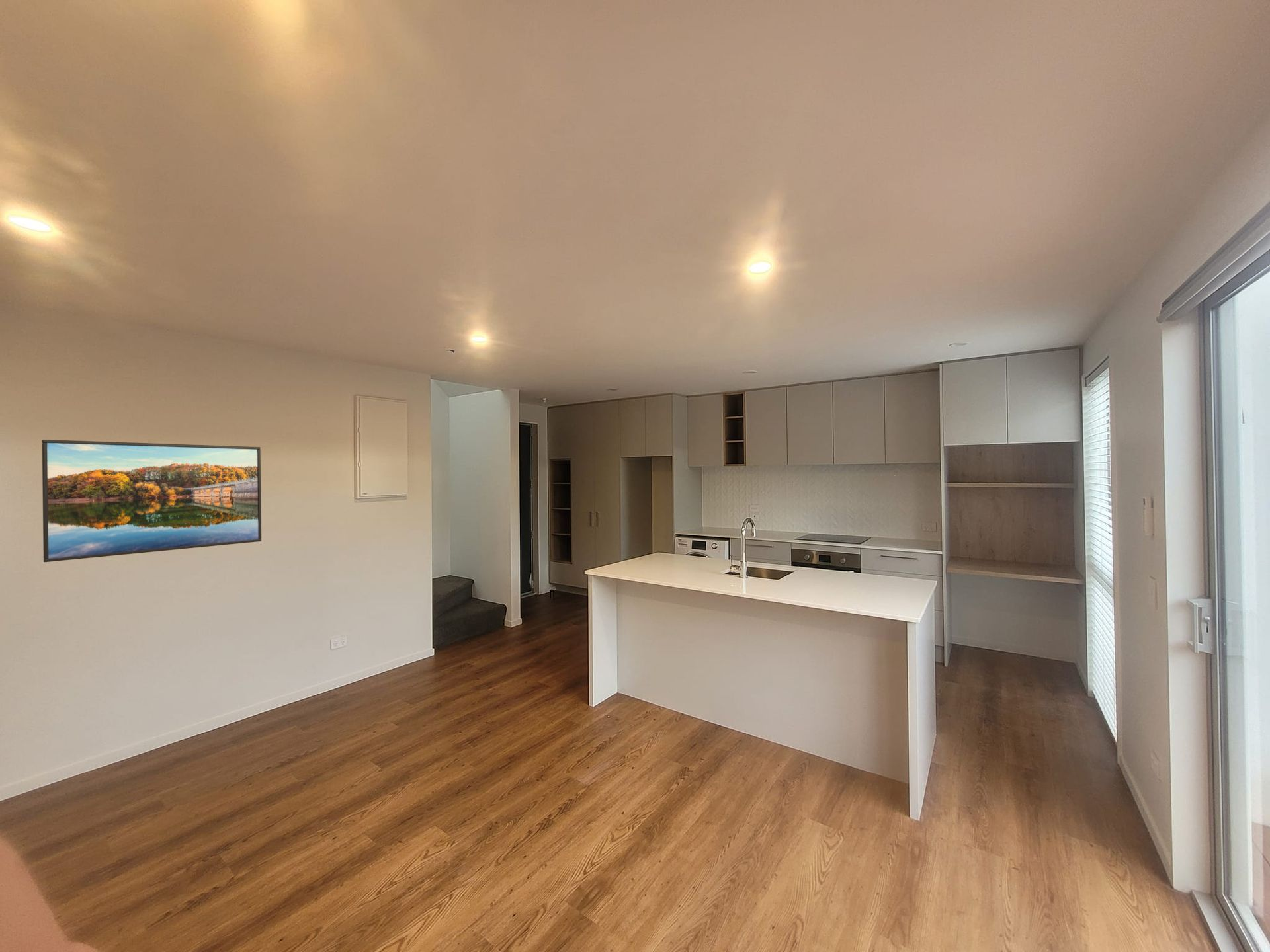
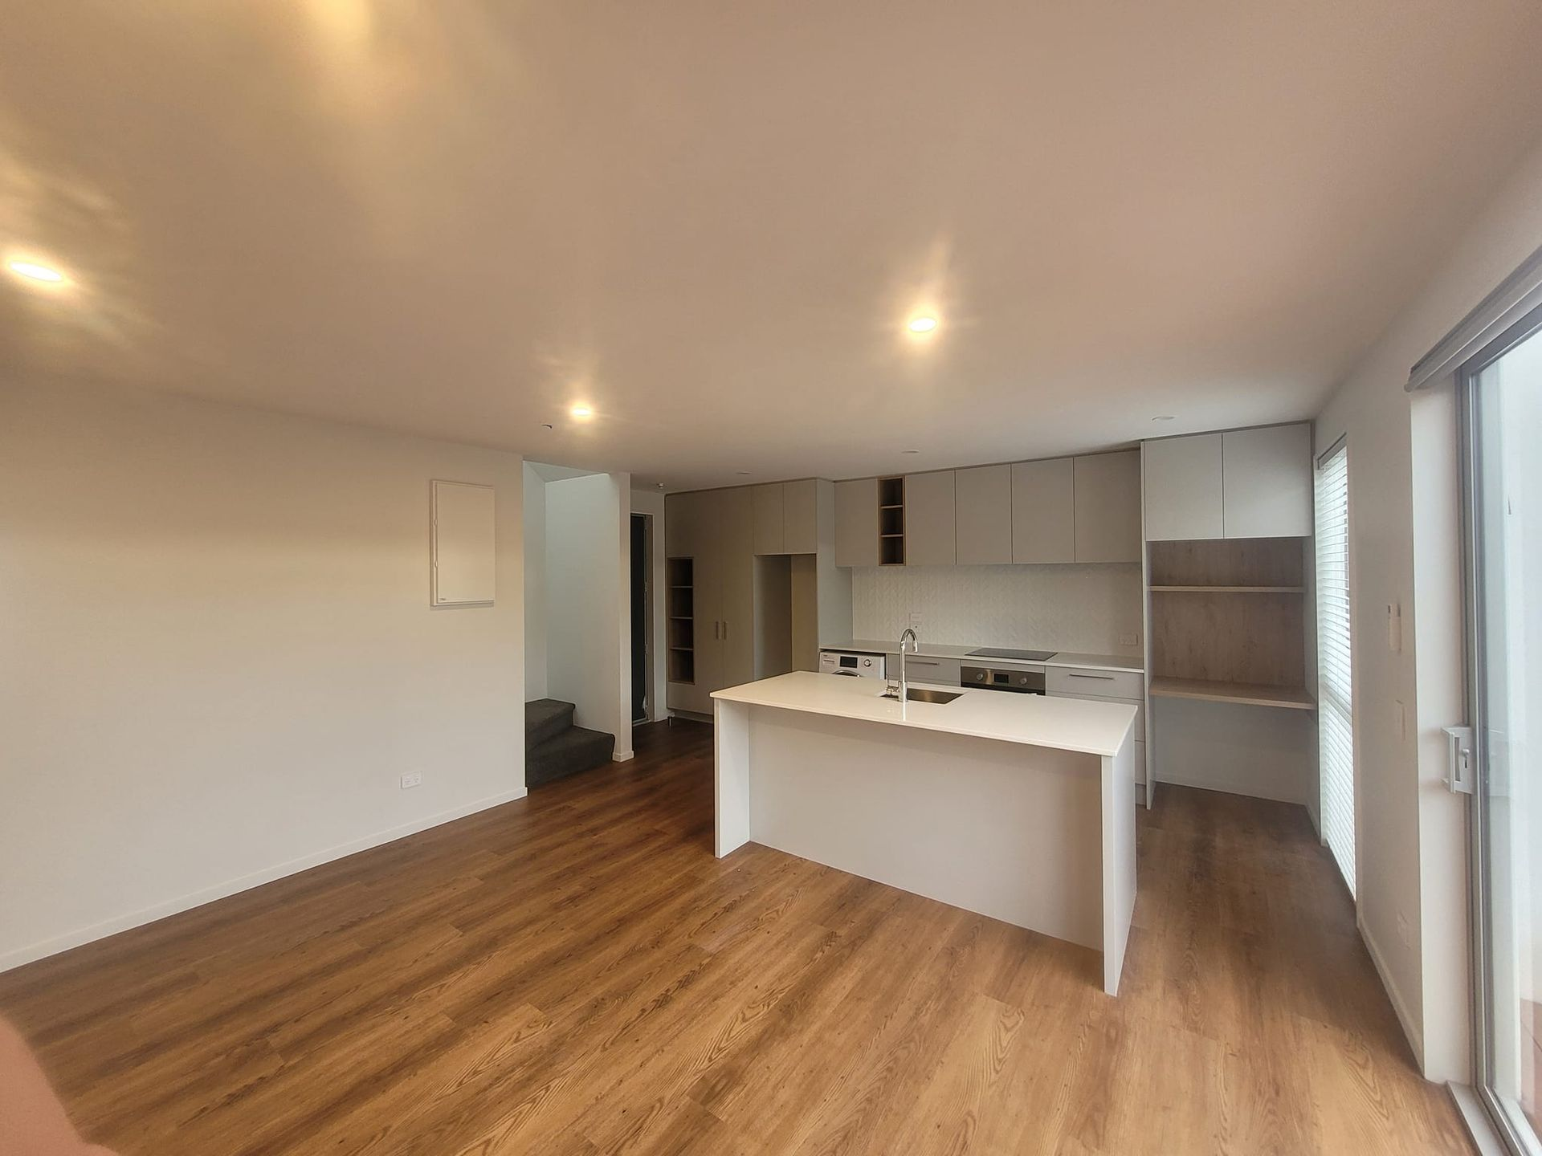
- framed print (165, 496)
